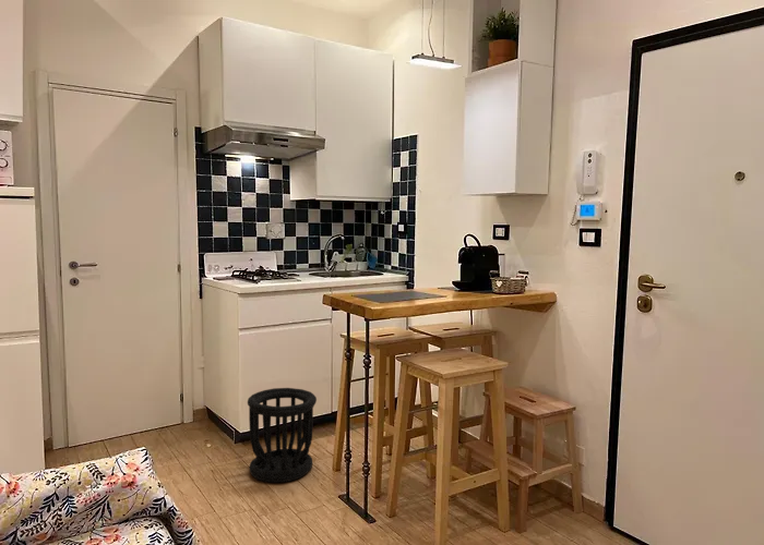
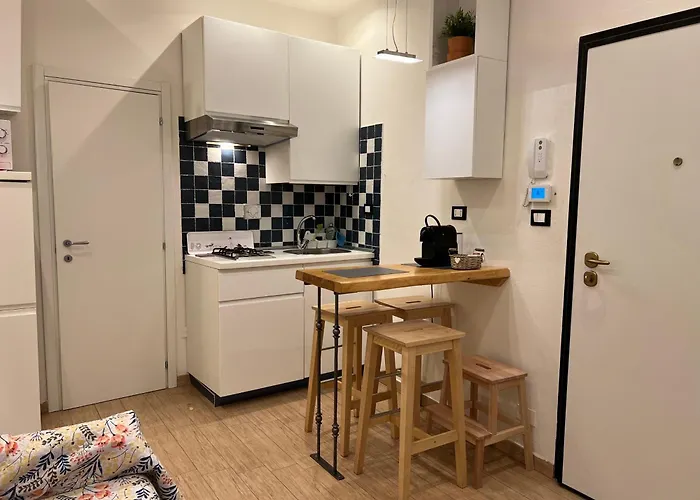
- wastebasket (283, 433)
